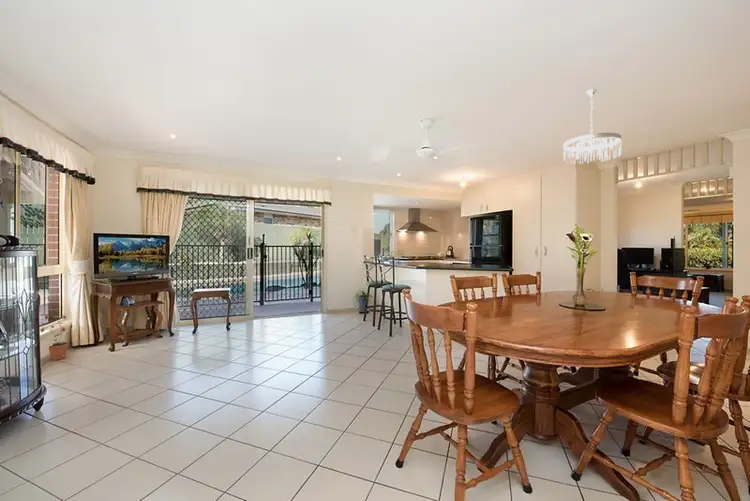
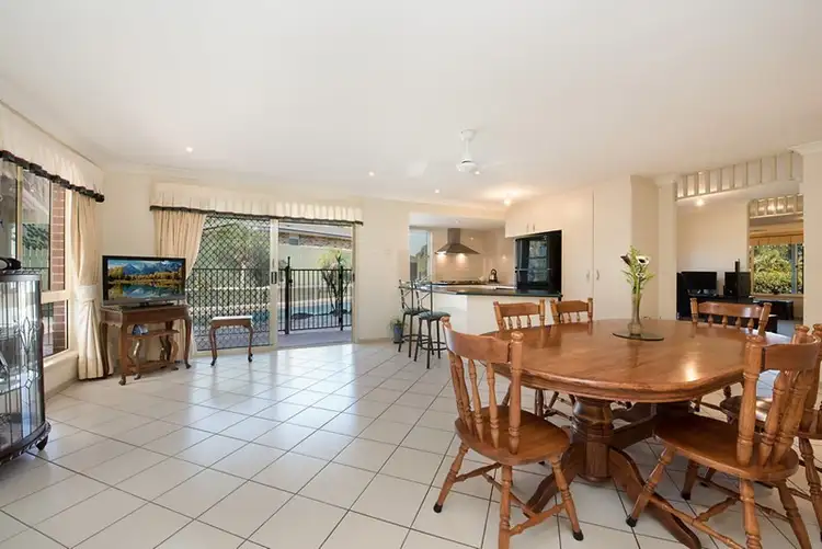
- chandelier (591, 123)
- potted plant (57, 335)
